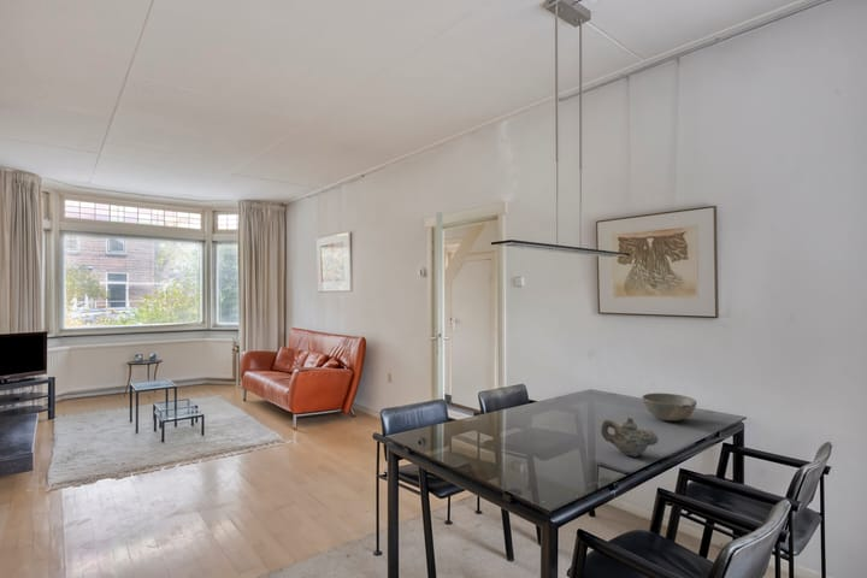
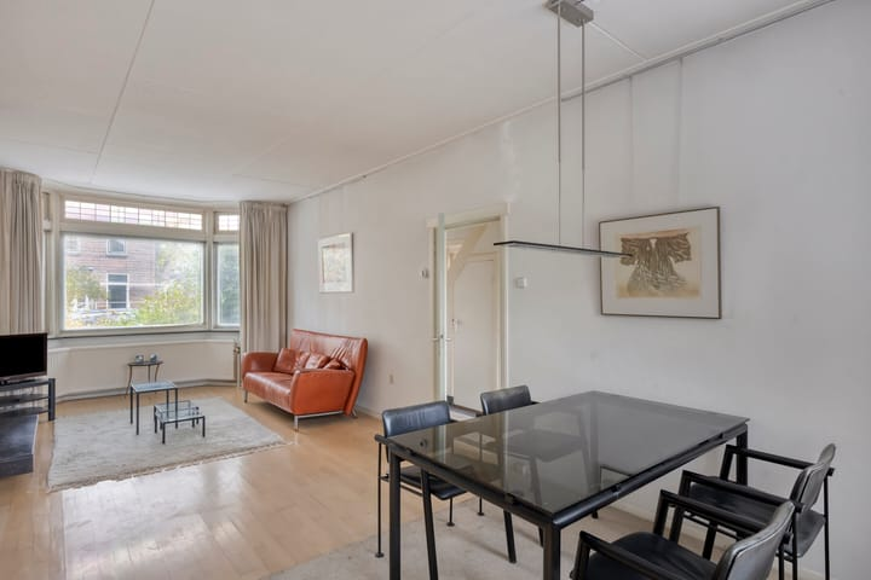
- teapot (629, 435)
- bowl (668, 408)
